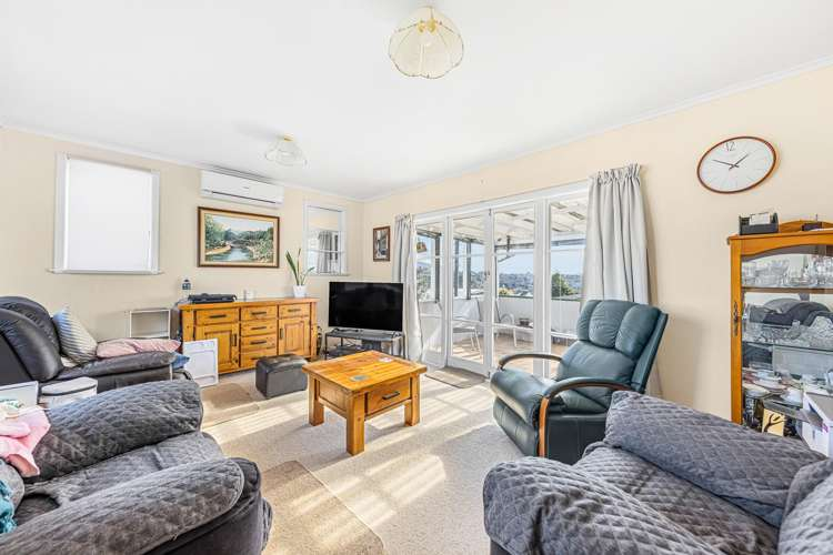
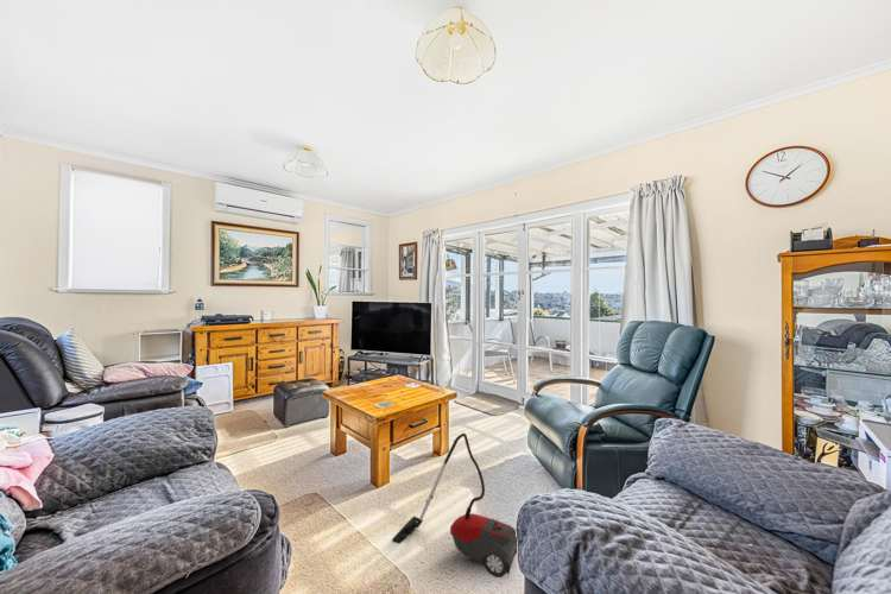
+ vacuum cleaner (472, 499)
